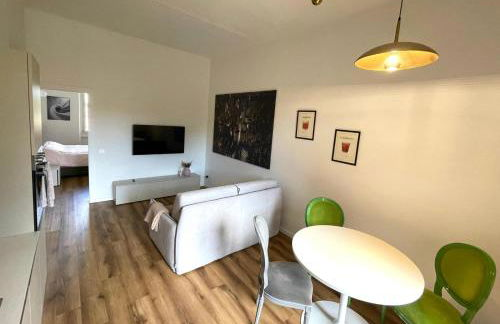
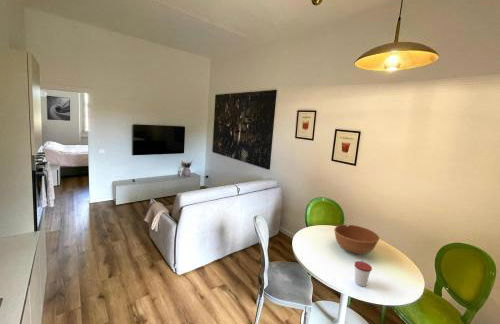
+ cup (362, 272)
+ bowl (354, 241)
